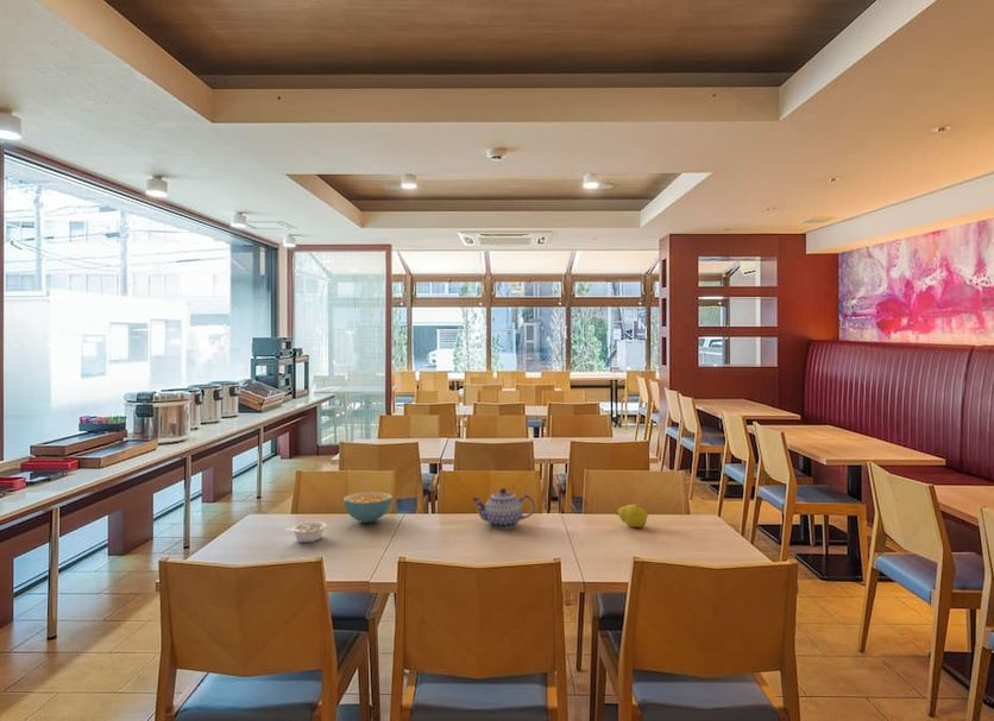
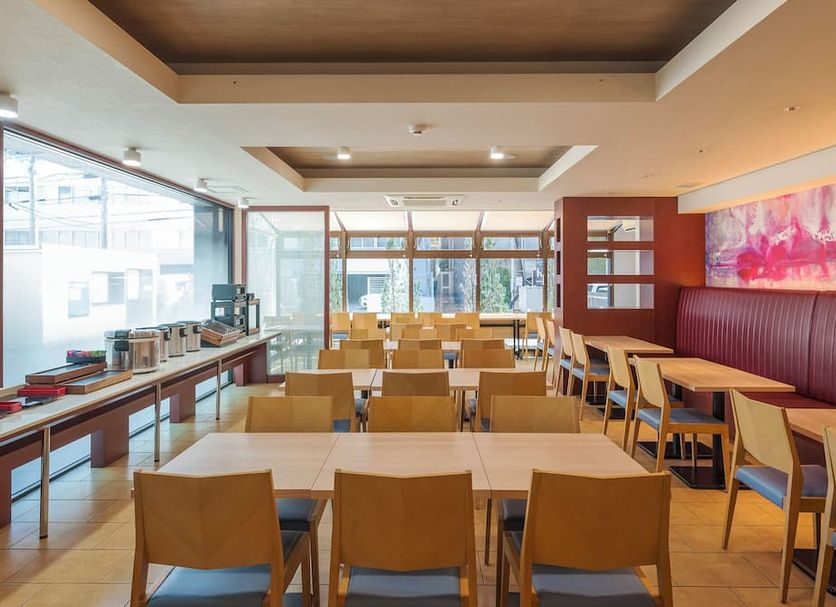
- fruit (631, 516)
- cereal bowl (367, 508)
- teapot (503, 506)
- legume (308, 531)
